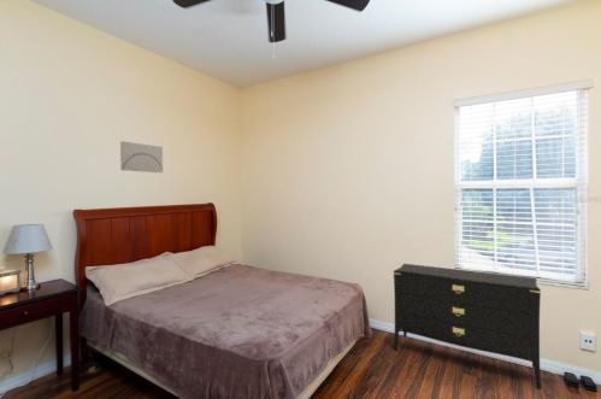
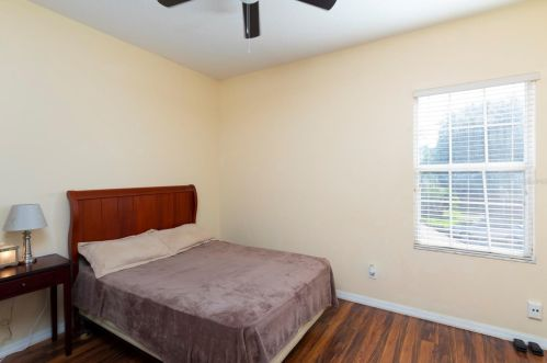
- dresser (460, 316)
- wall art (142, 158)
